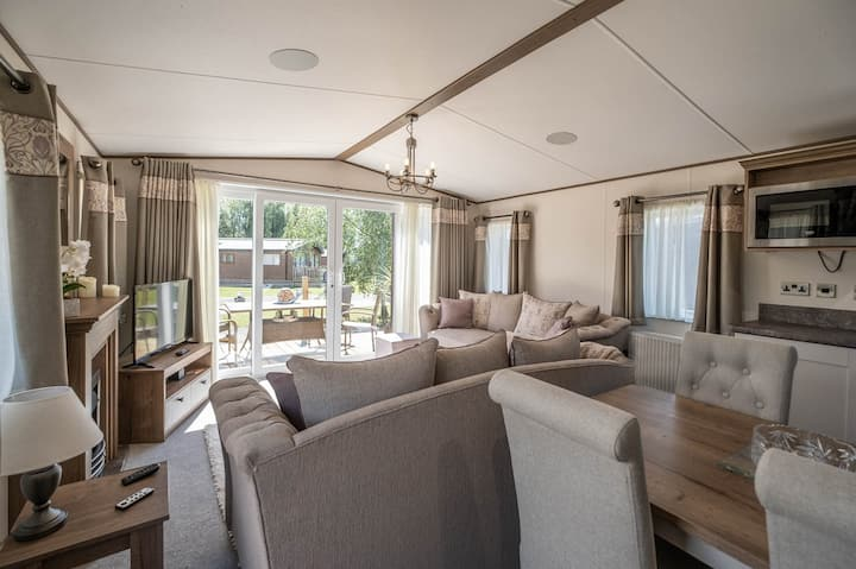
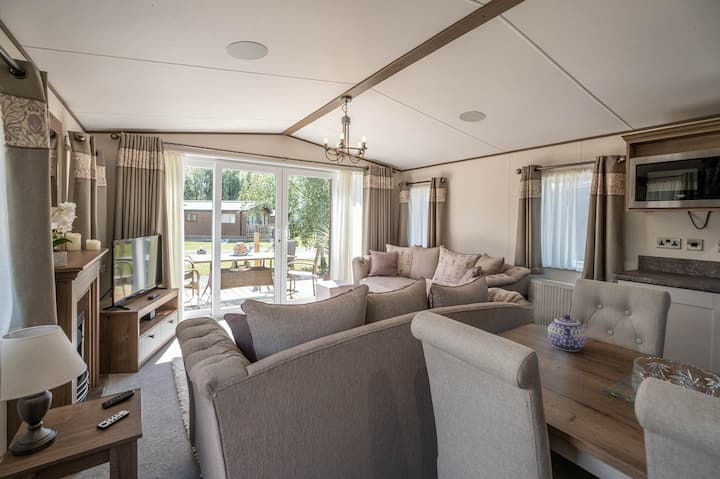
+ teapot (566, 331)
